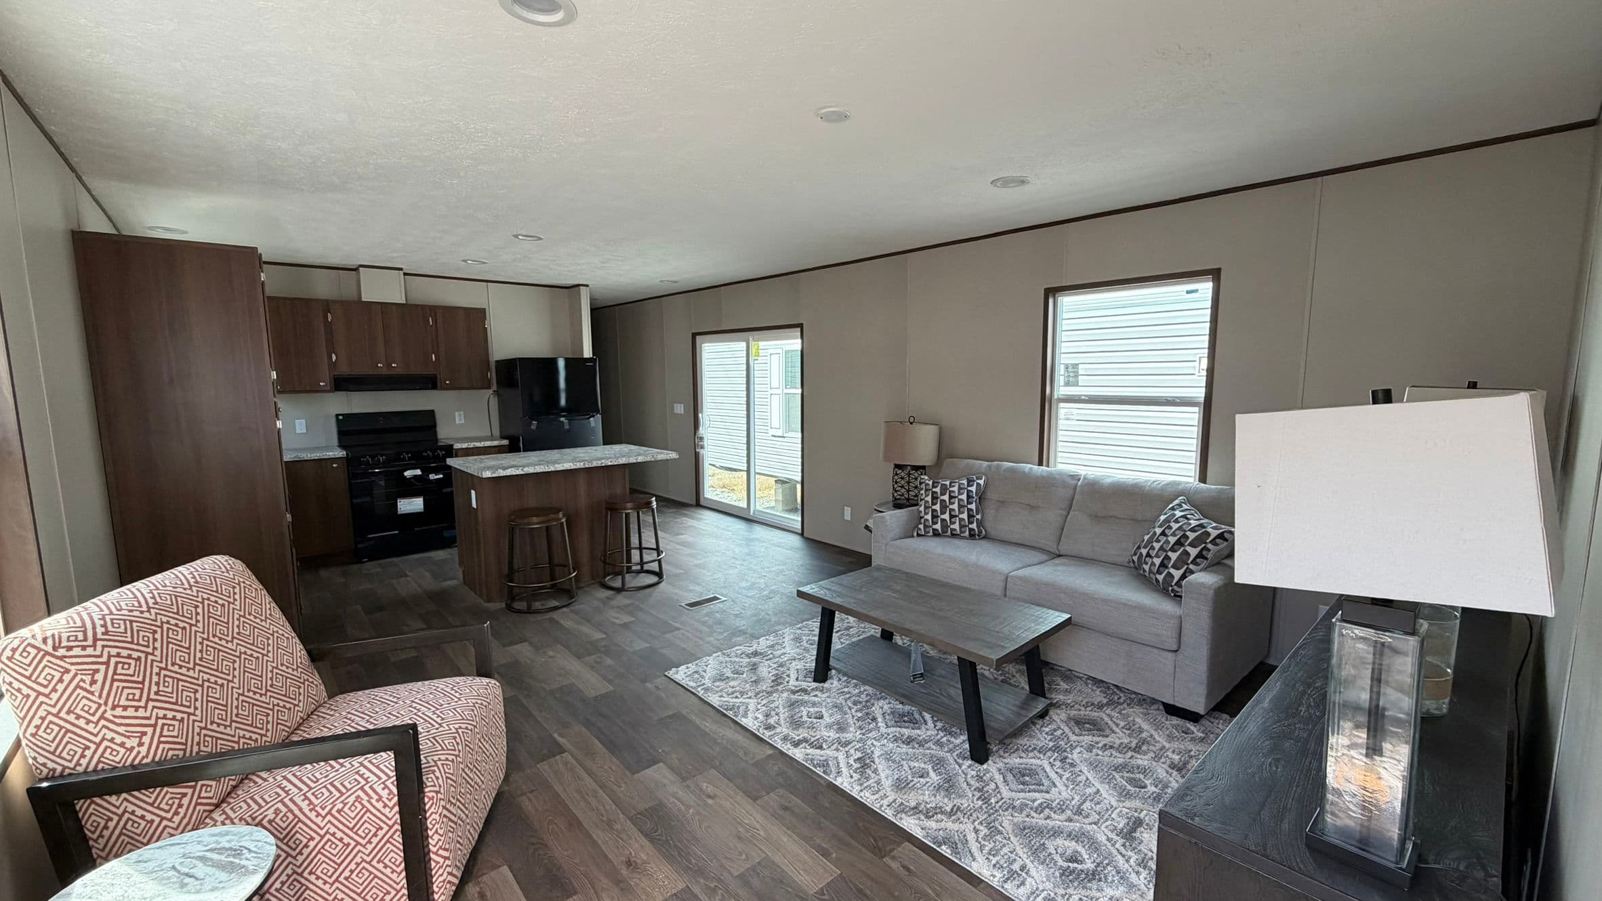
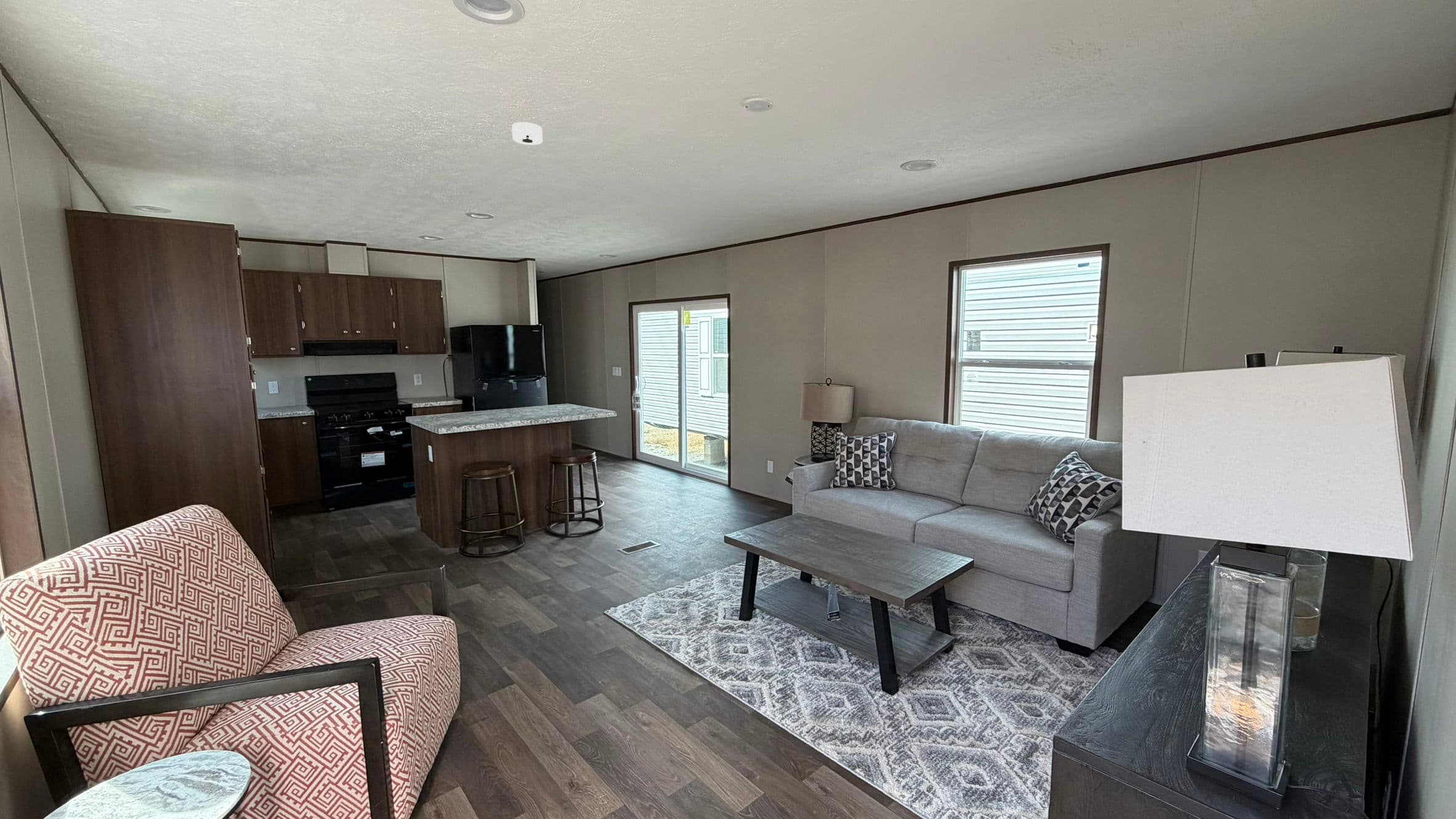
+ smoke detector (527, 134)
